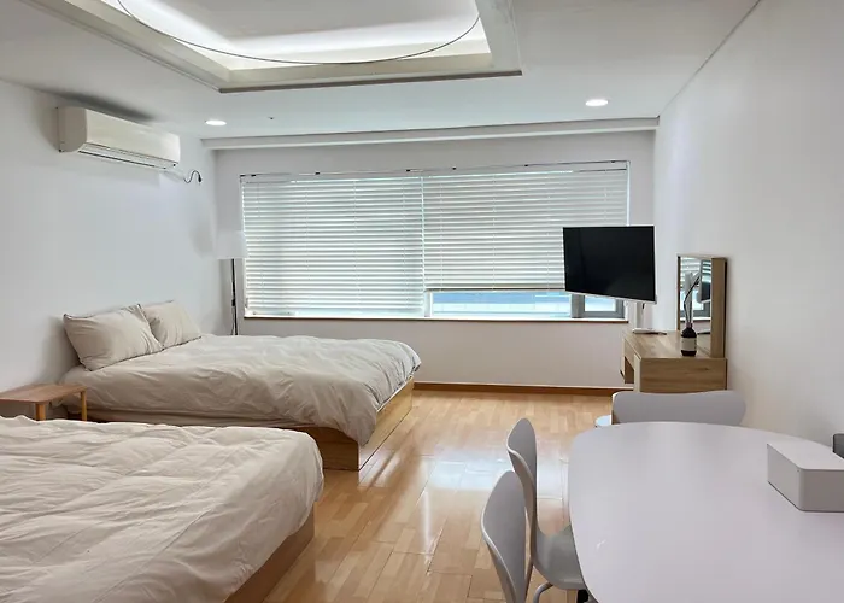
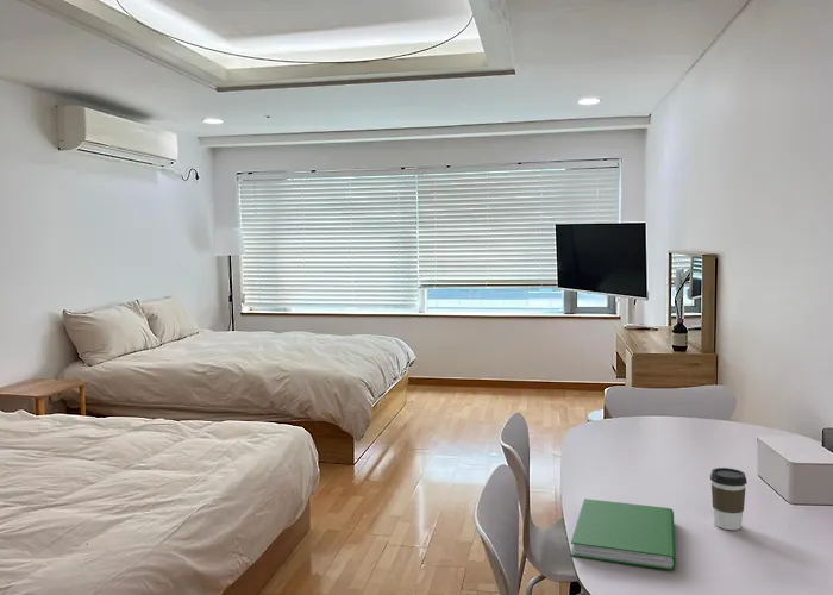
+ coffee cup (727, 499)
+ hardcover book (625, 531)
